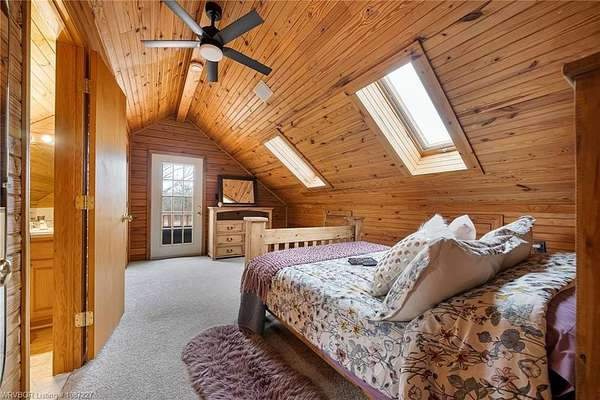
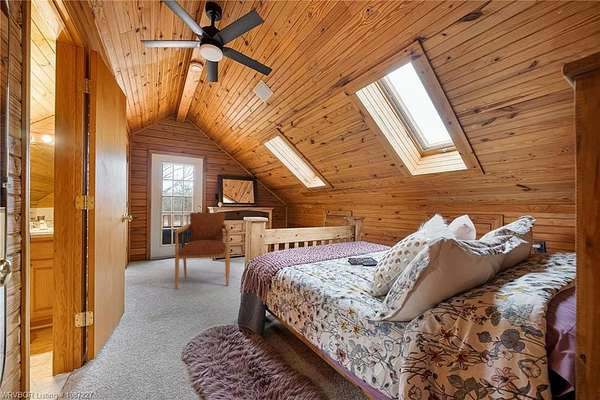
+ armchair (205, 246)
